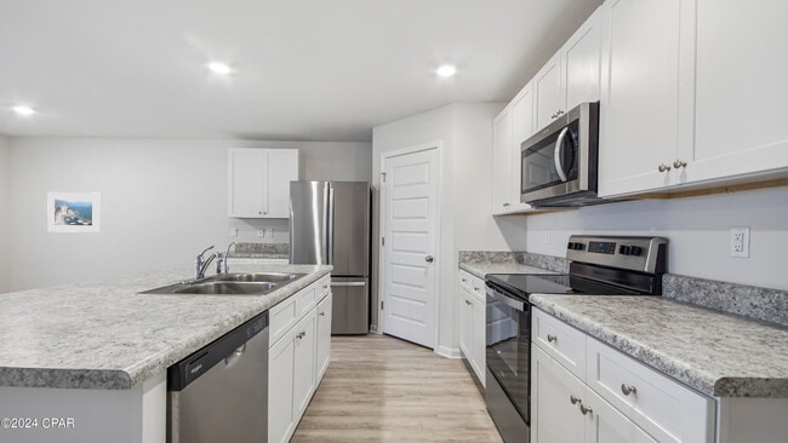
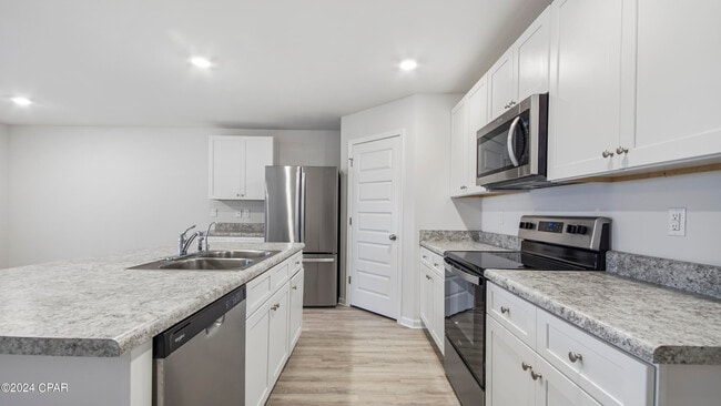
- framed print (73, 212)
